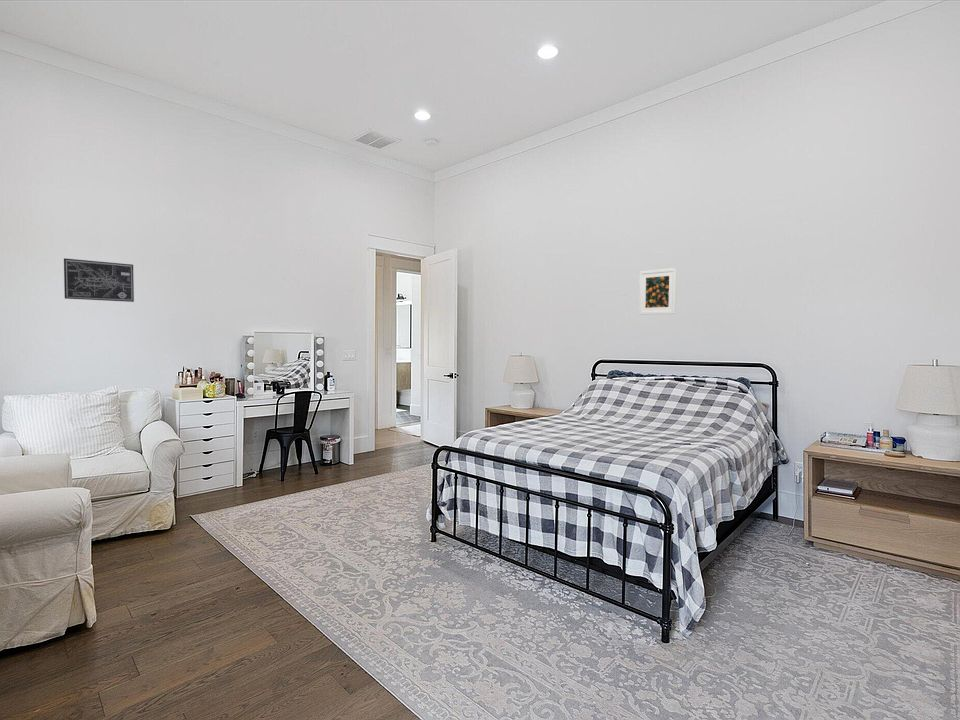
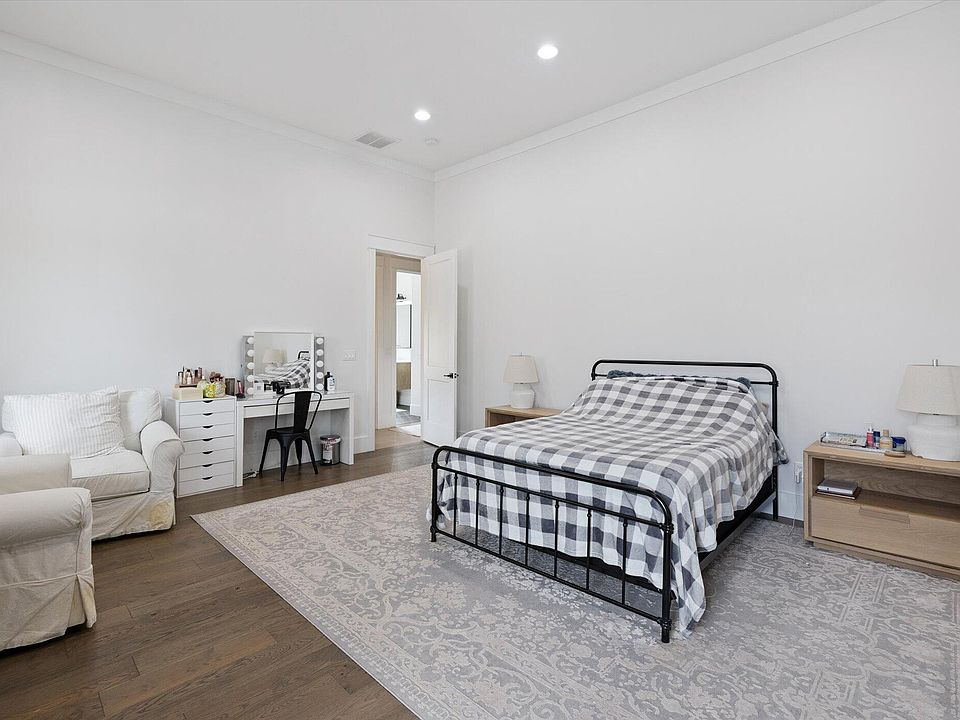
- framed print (657, 292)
- wall art (100, 281)
